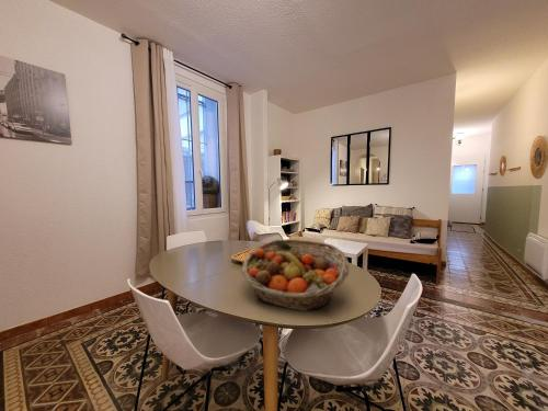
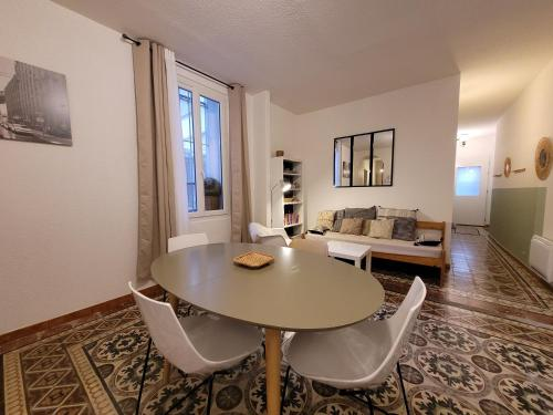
- fruit basket (293, 270)
